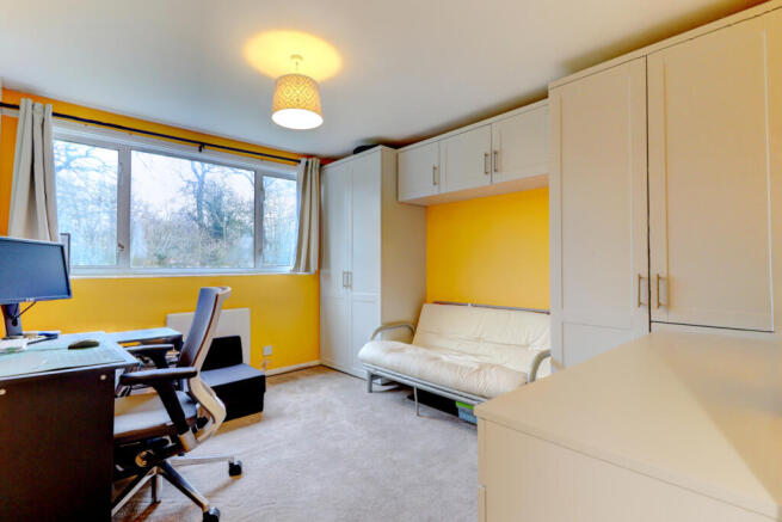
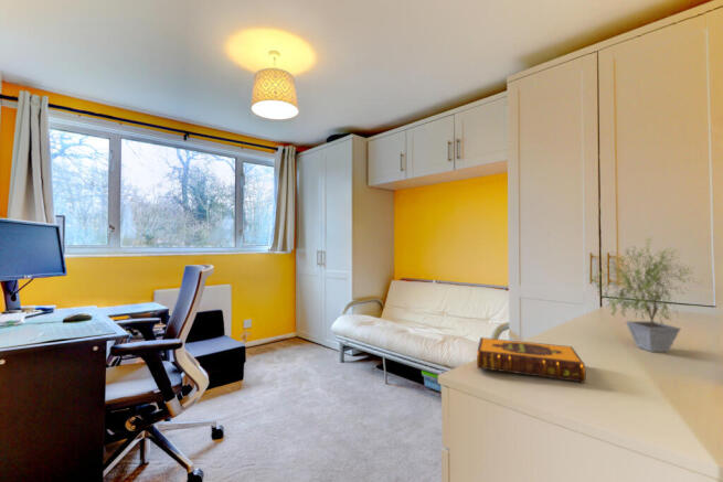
+ hardback book (525, 357)
+ potted plant (639, 291)
